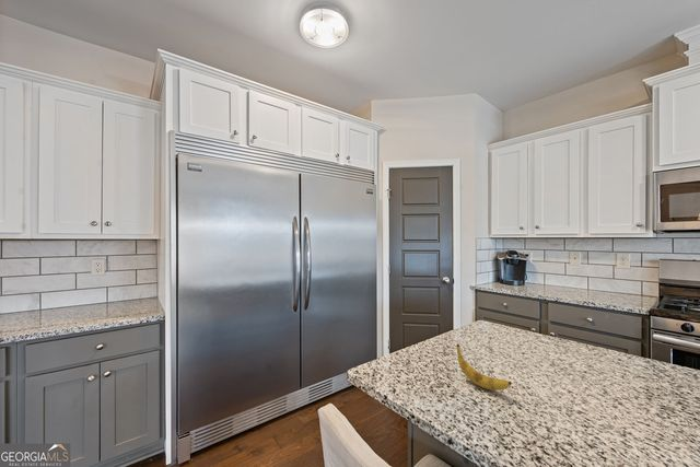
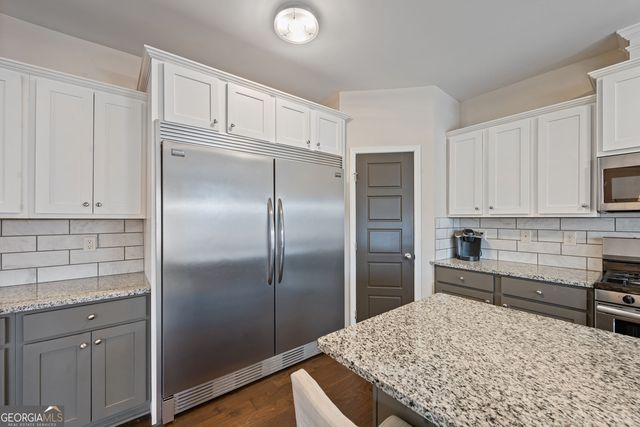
- banana (478, 372)
